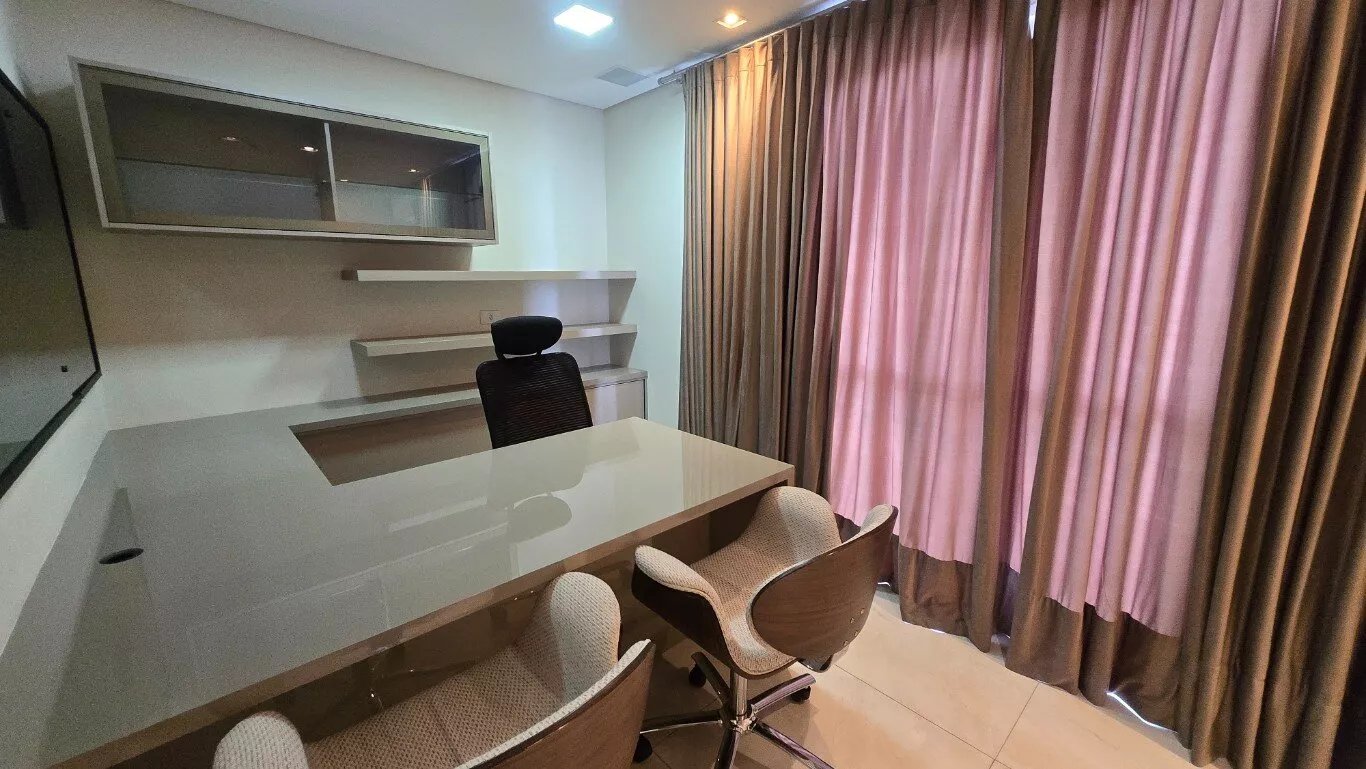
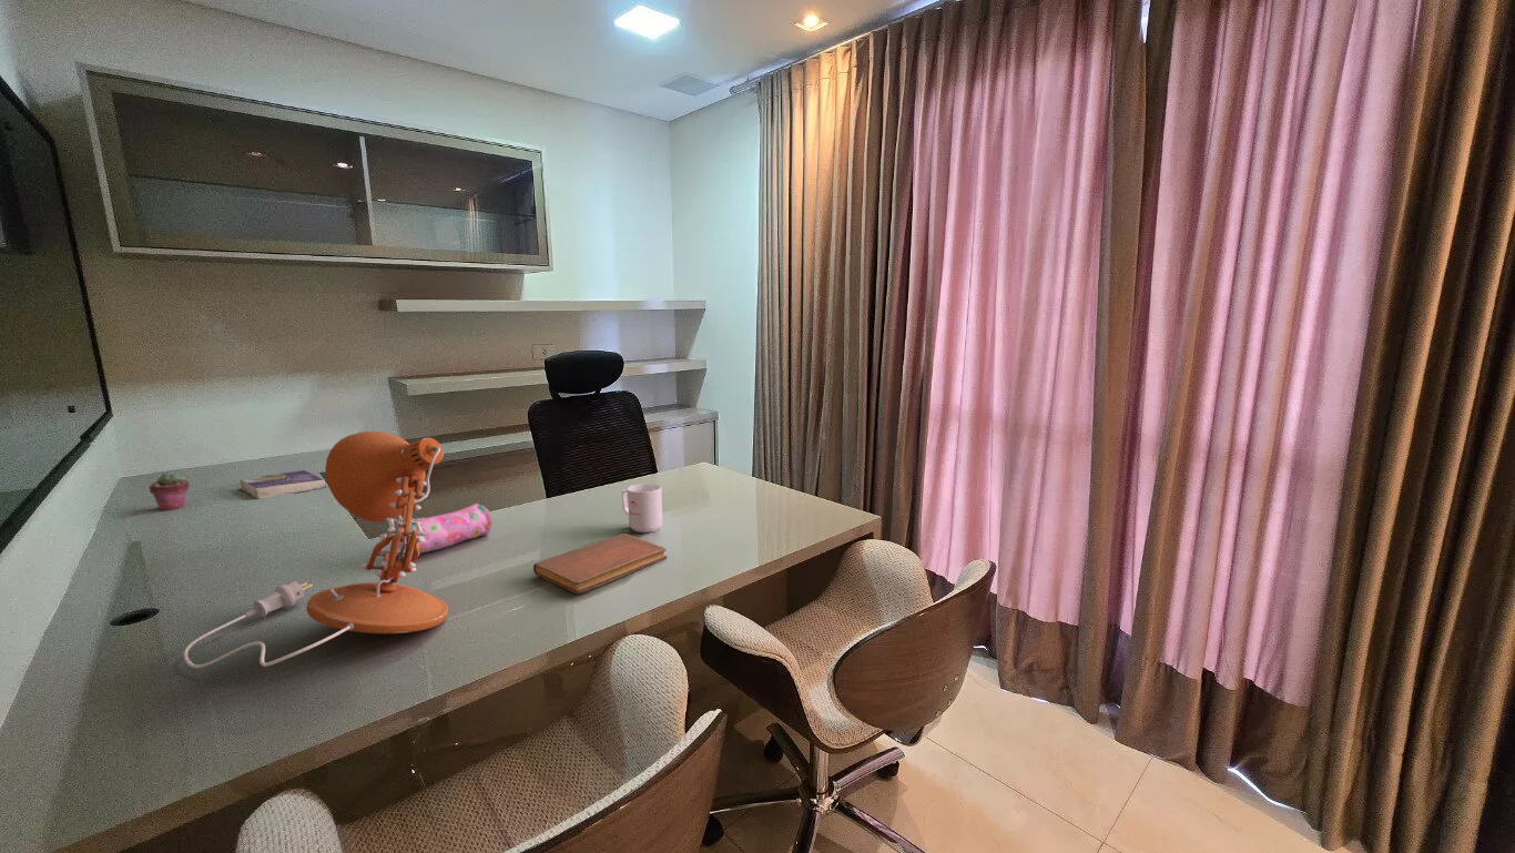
+ desk lamp (347, 510)
+ book (282, 481)
+ mug (640, 507)
+ potted succulent (170, 490)
+ pencil case (445, 528)
+ notebook (602, 560)
